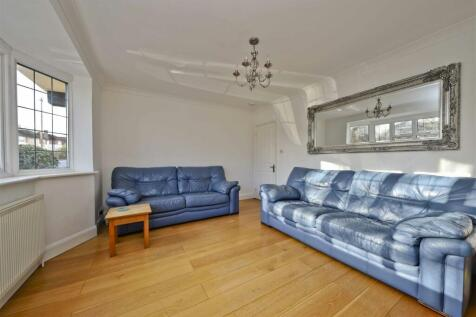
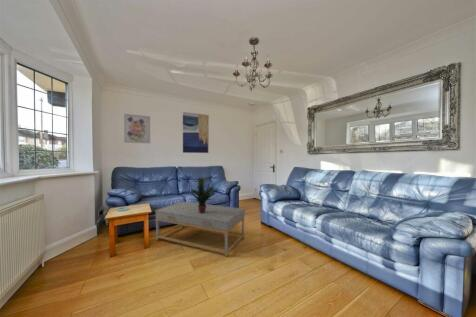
+ coffee table (200, 224)
+ potted plant (202, 195)
+ wall art (196, 133)
+ wall art (137, 129)
